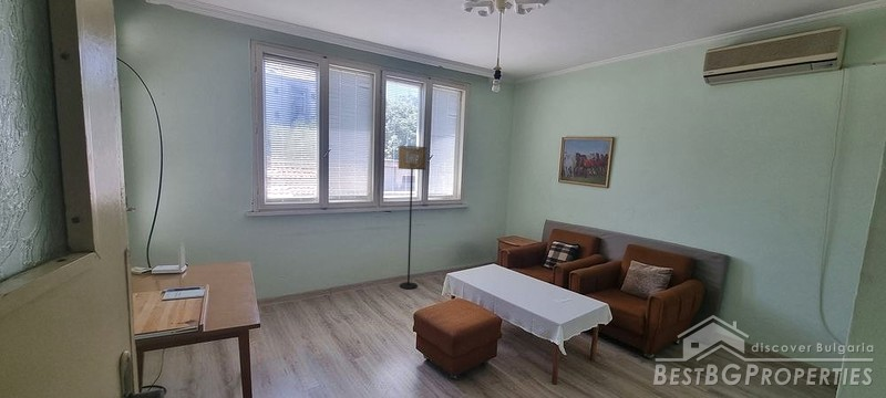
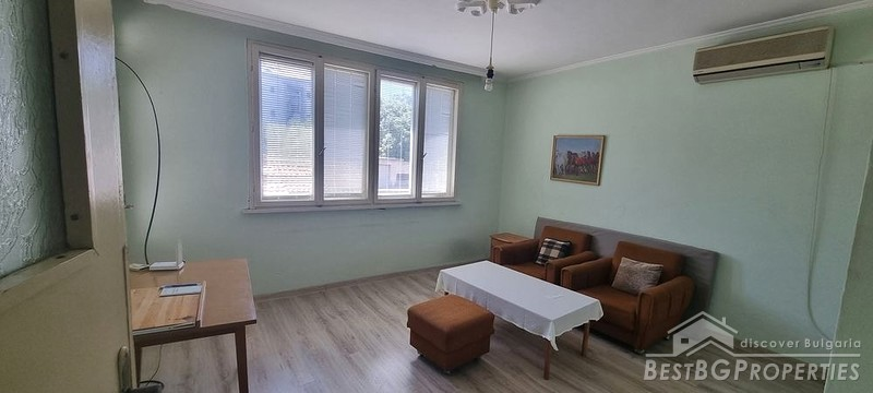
- floor lamp (410, 217)
